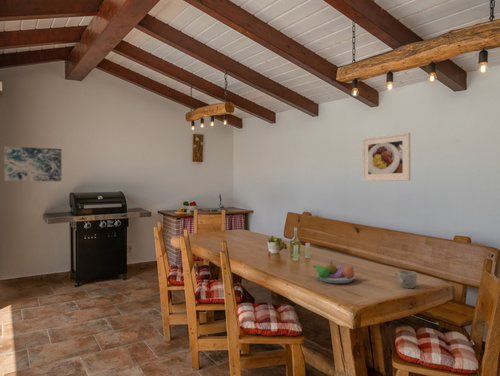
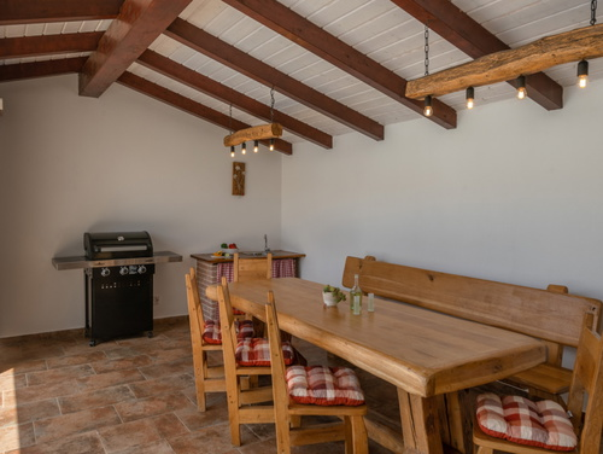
- wall art (33, 164)
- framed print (385, 158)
- fruit bowl (334, 271)
- mug (405, 279)
